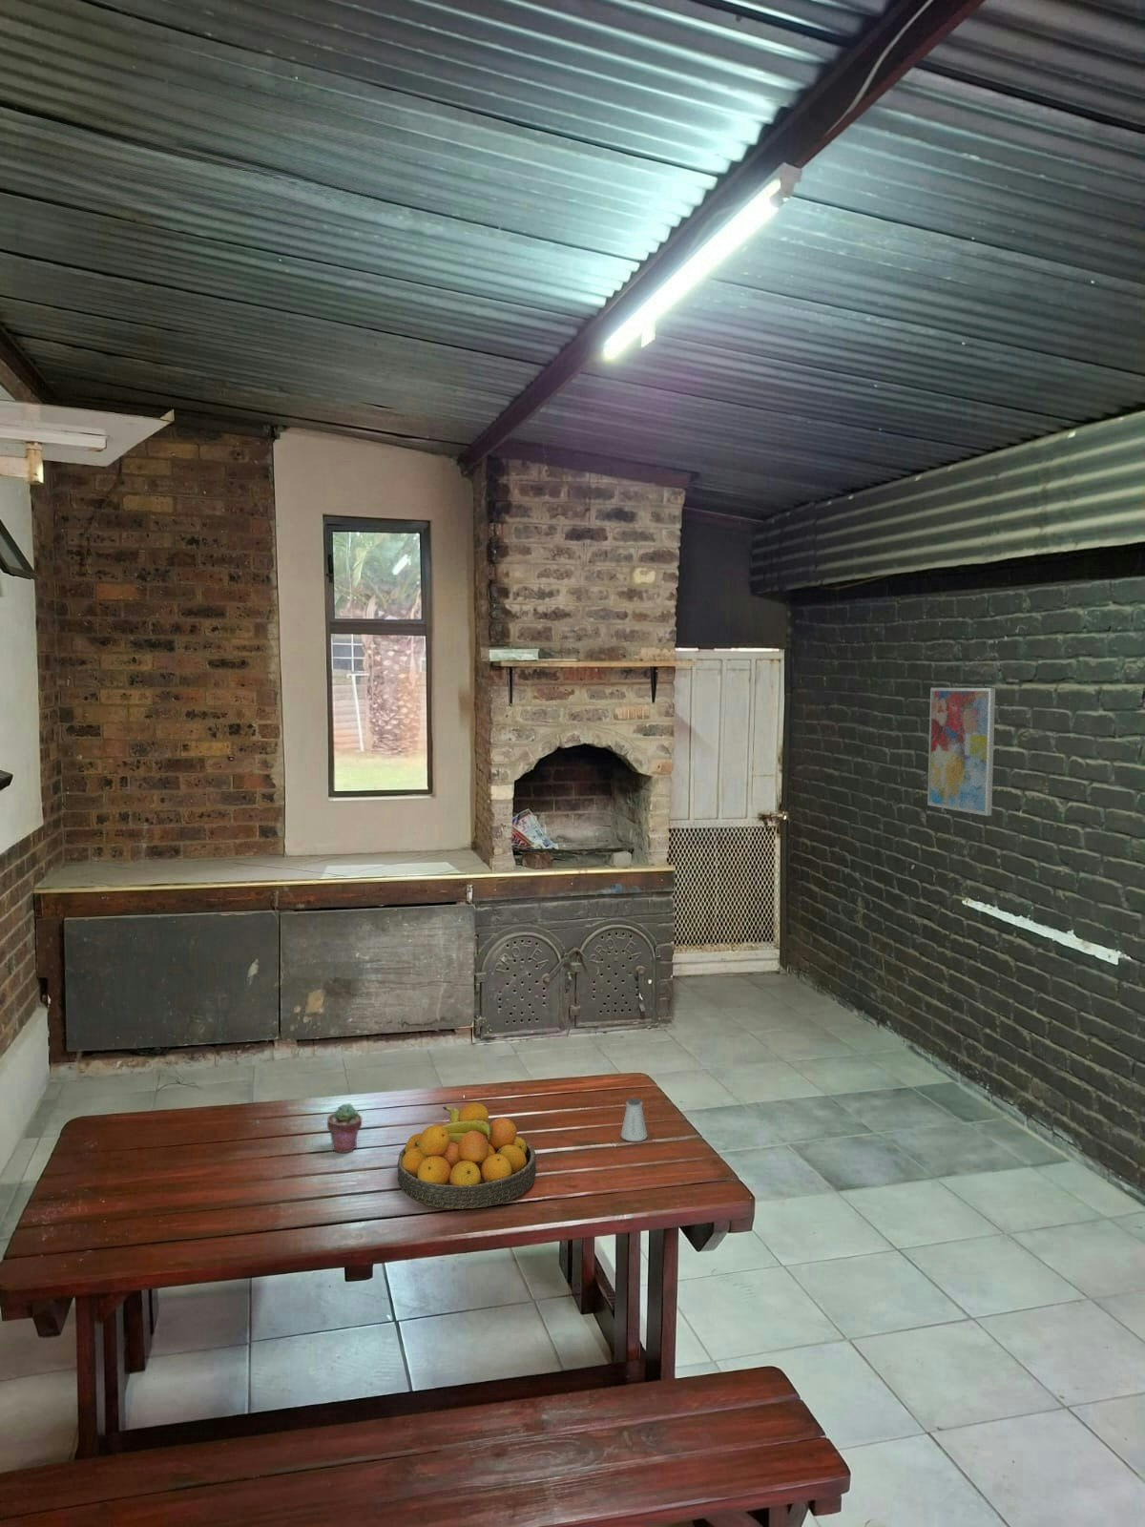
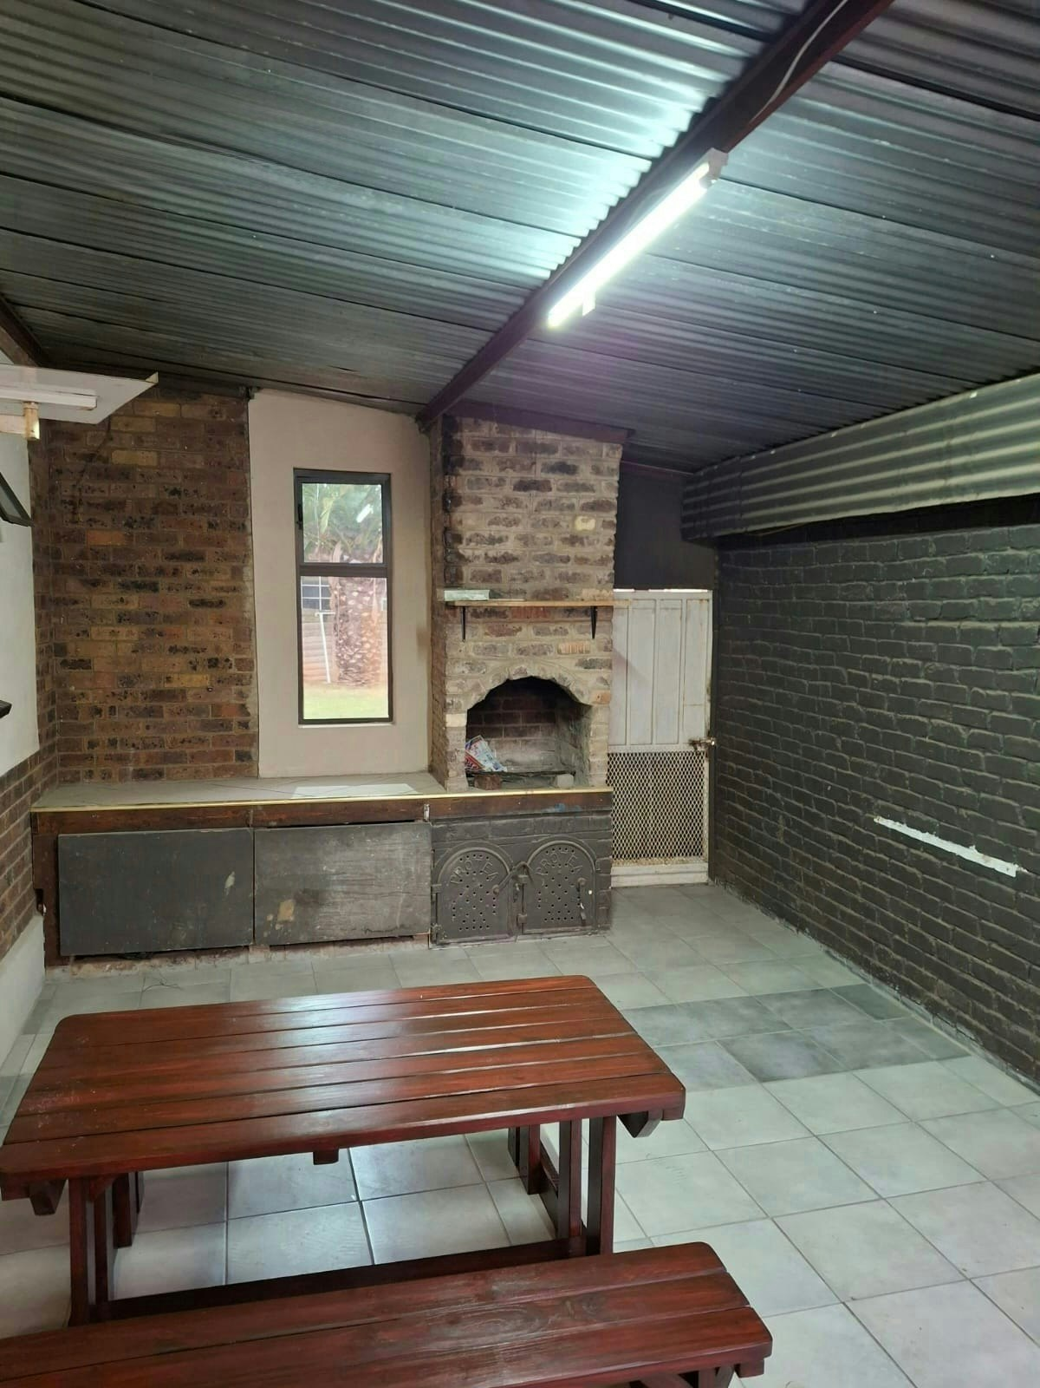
- saltshaker (634, 1117)
- potted succulent (344, 1127)
- wall art (960, 749)
- fruit bowl (467, 1146)
